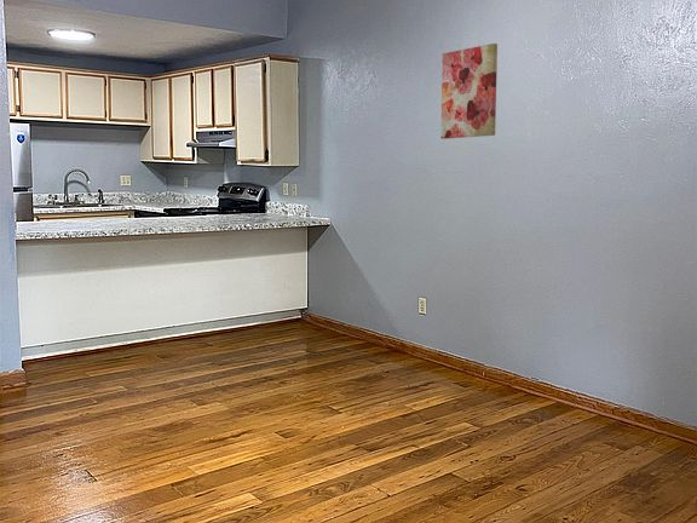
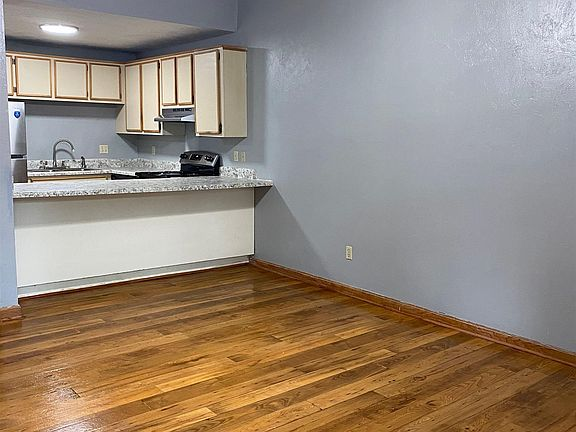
- wall art (467, 92)
